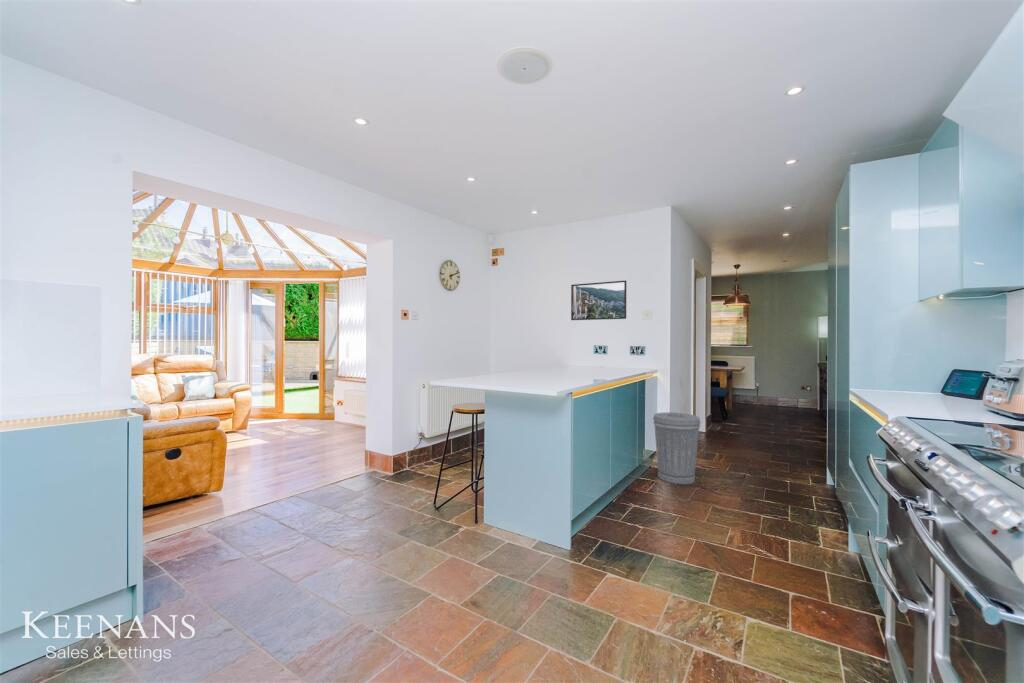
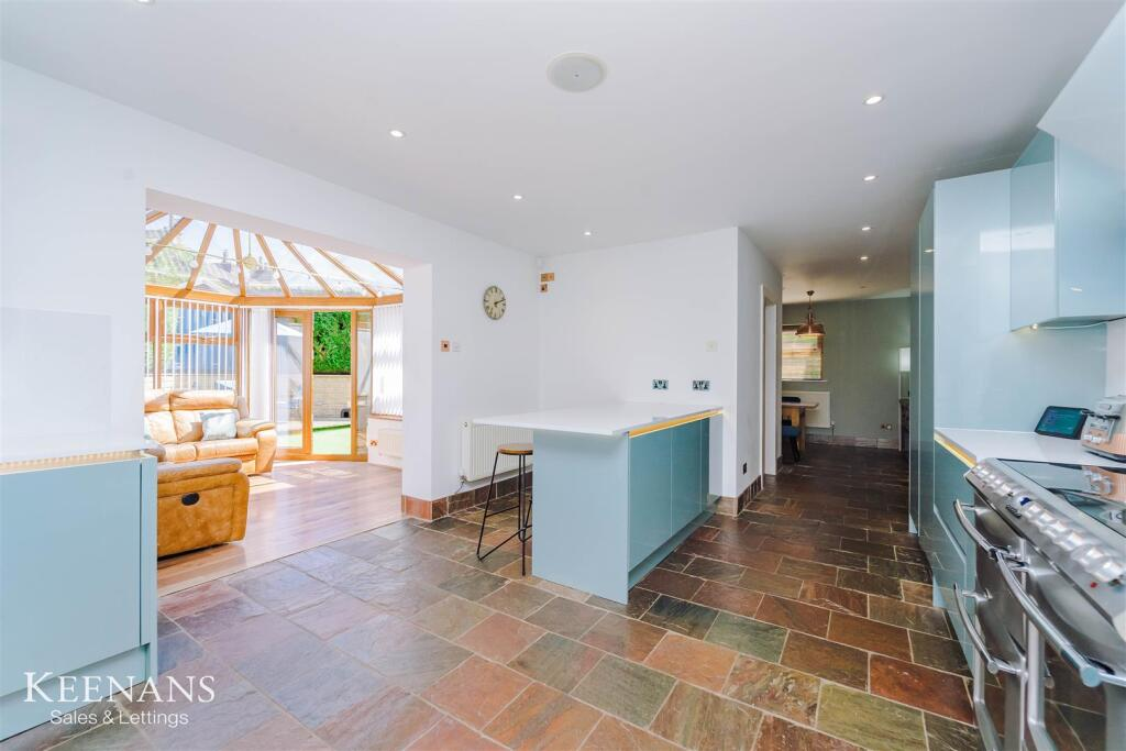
- trash can (676, 445)
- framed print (597, 301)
